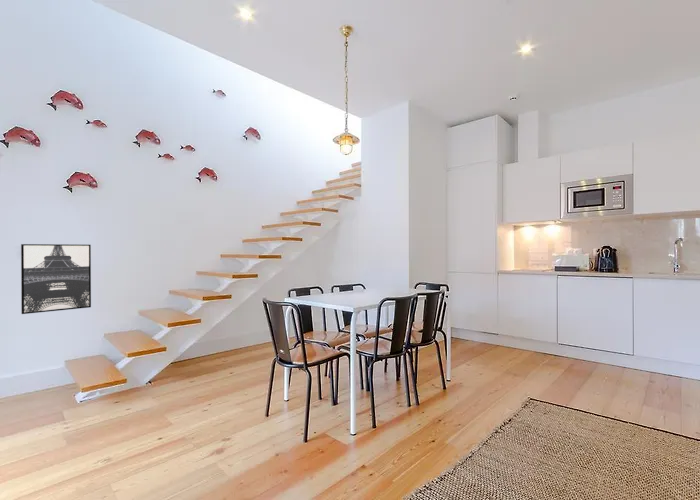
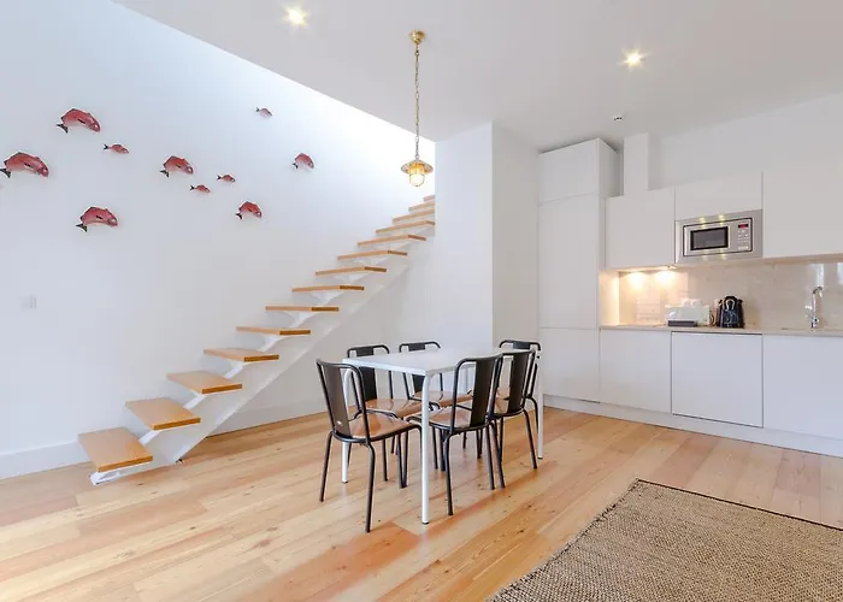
- wall art (57, 277)
